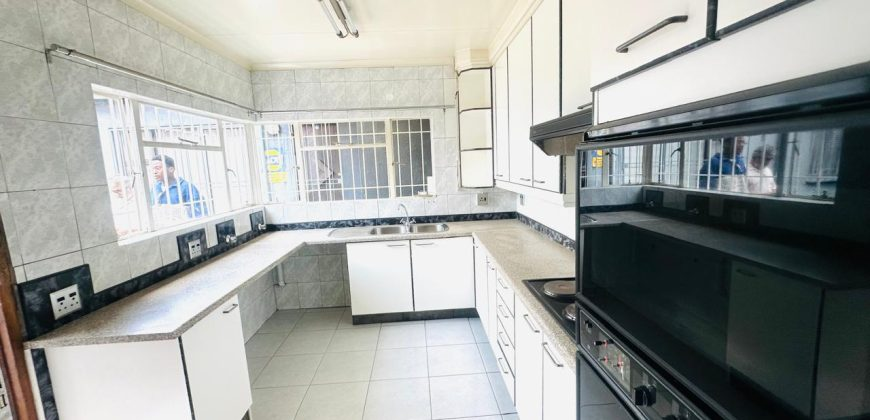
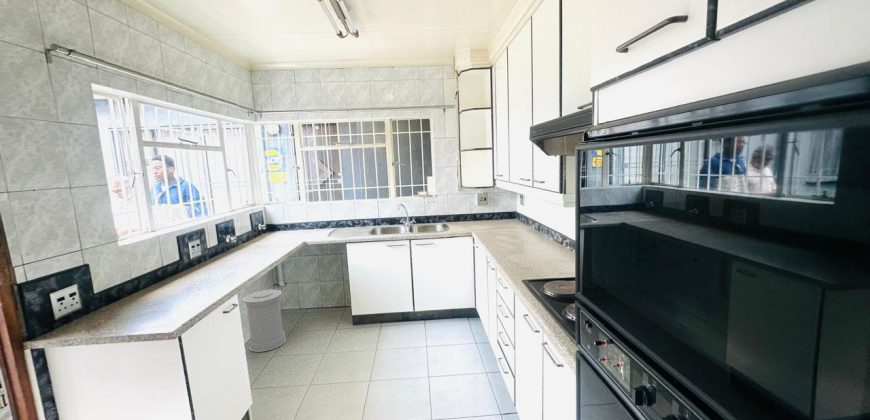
+ trash can (265, 318)
